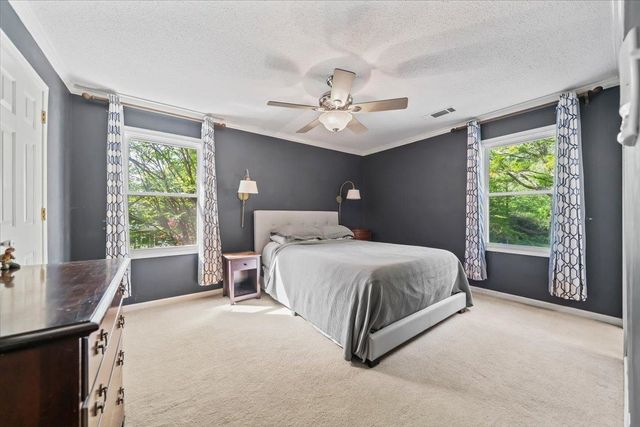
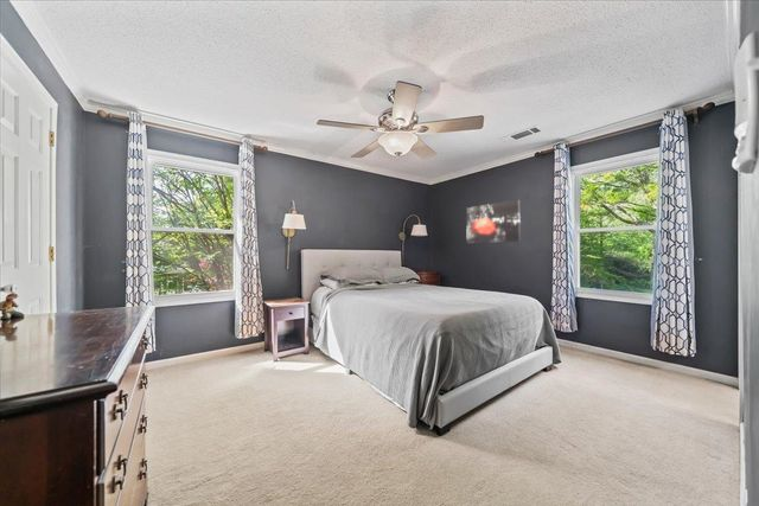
+ wall art (491, 223)
